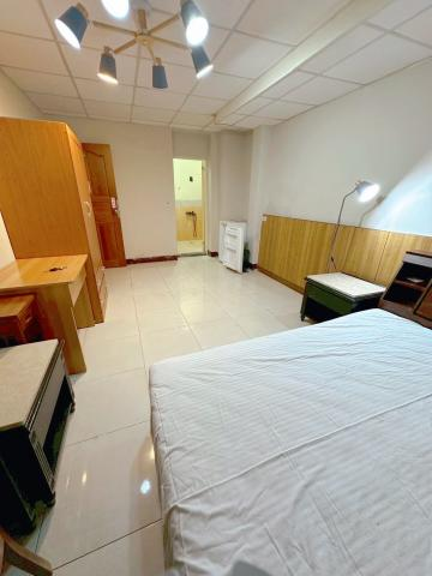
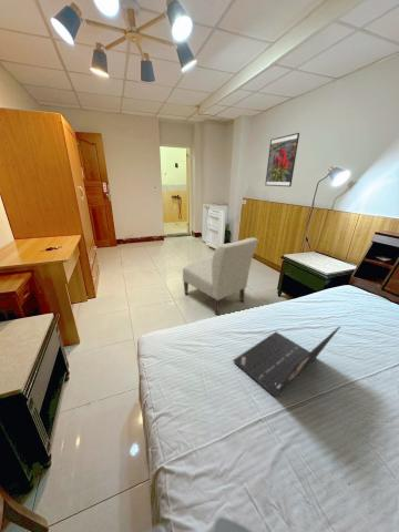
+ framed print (280, 162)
+ chair (216, 268)
+ laptop (284, 345)
